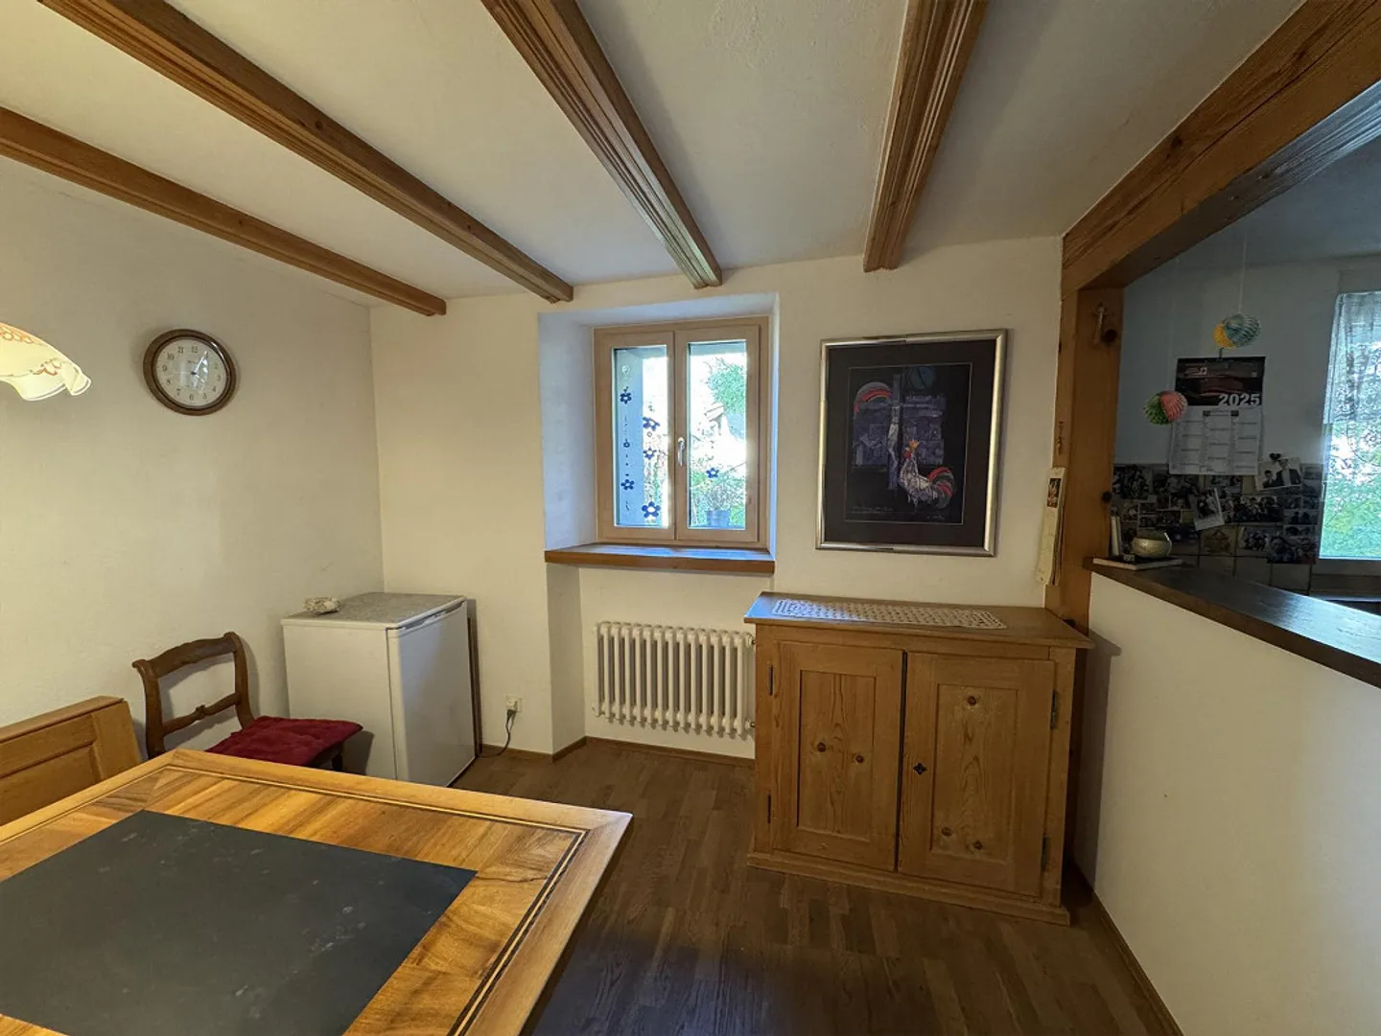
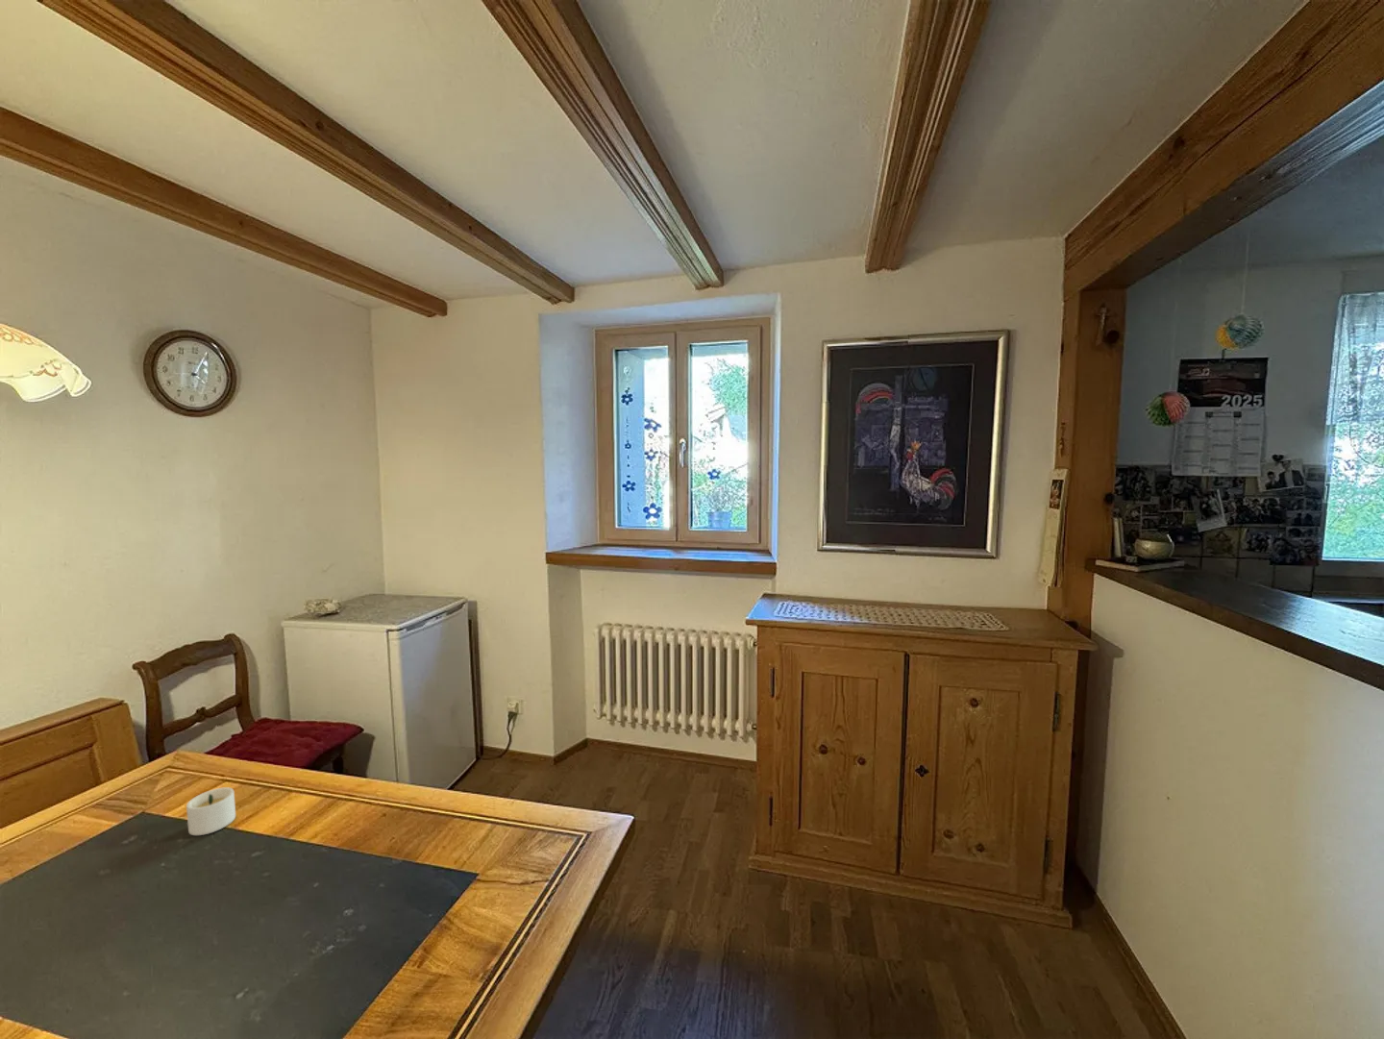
+ candle (217, 810)
